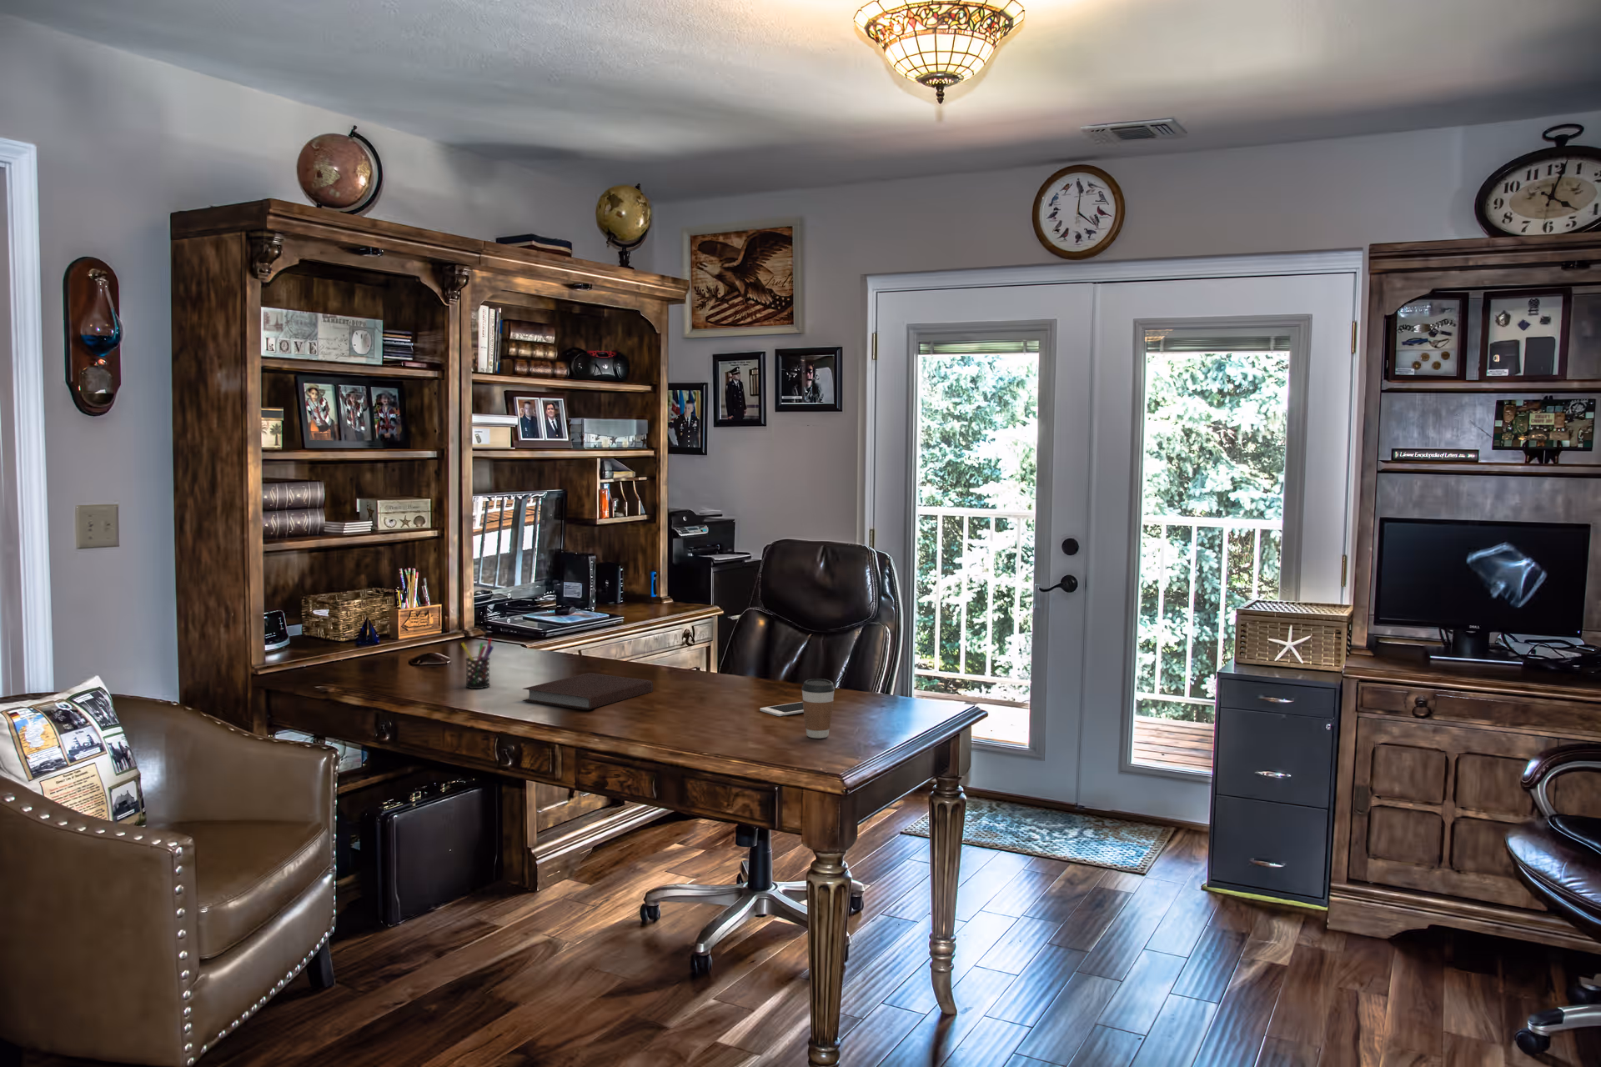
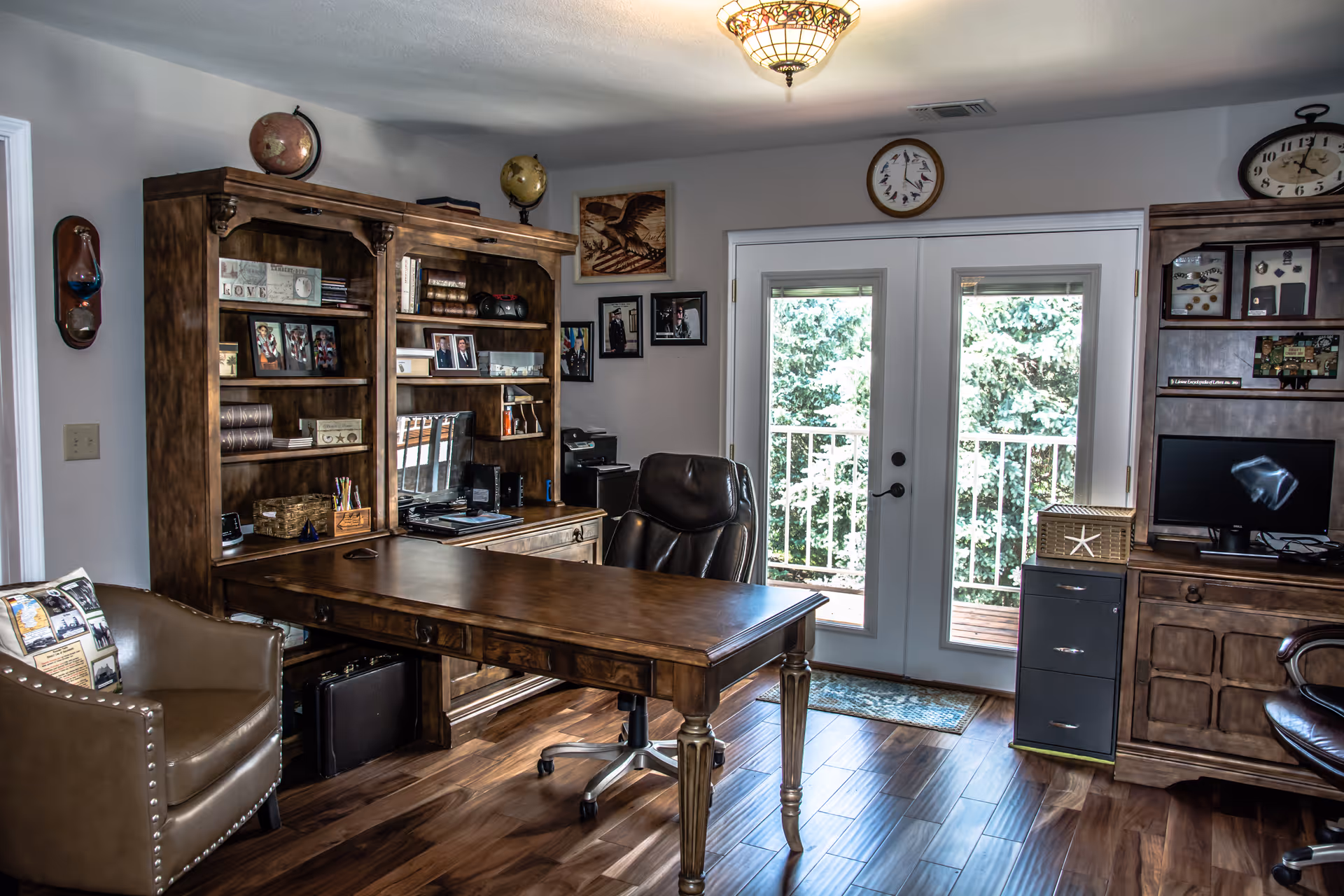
- cell phone (796, 707)
- pen holder (479, 661)
- notebook (588, 691)
- coffee cup (817, 709)
